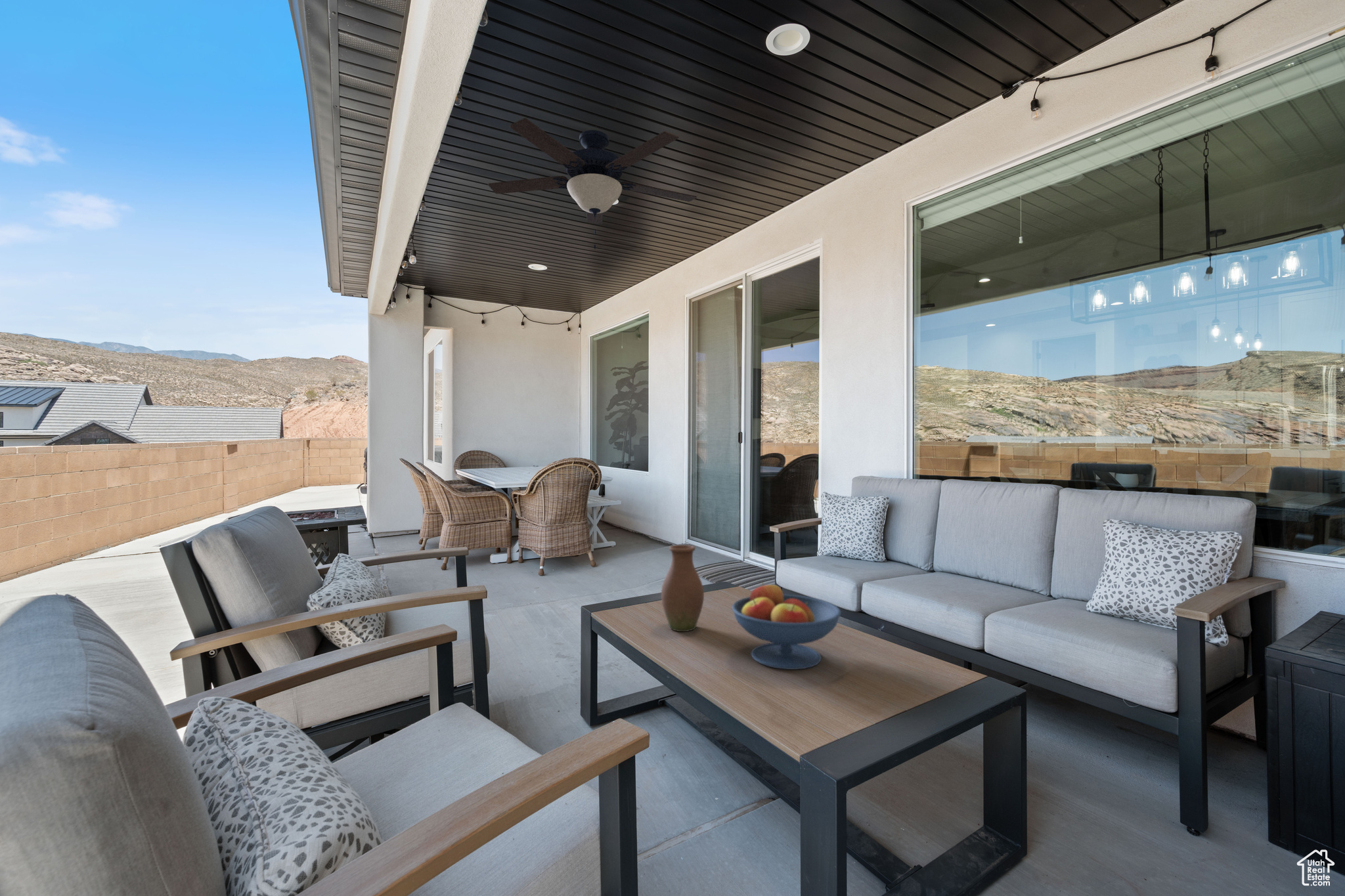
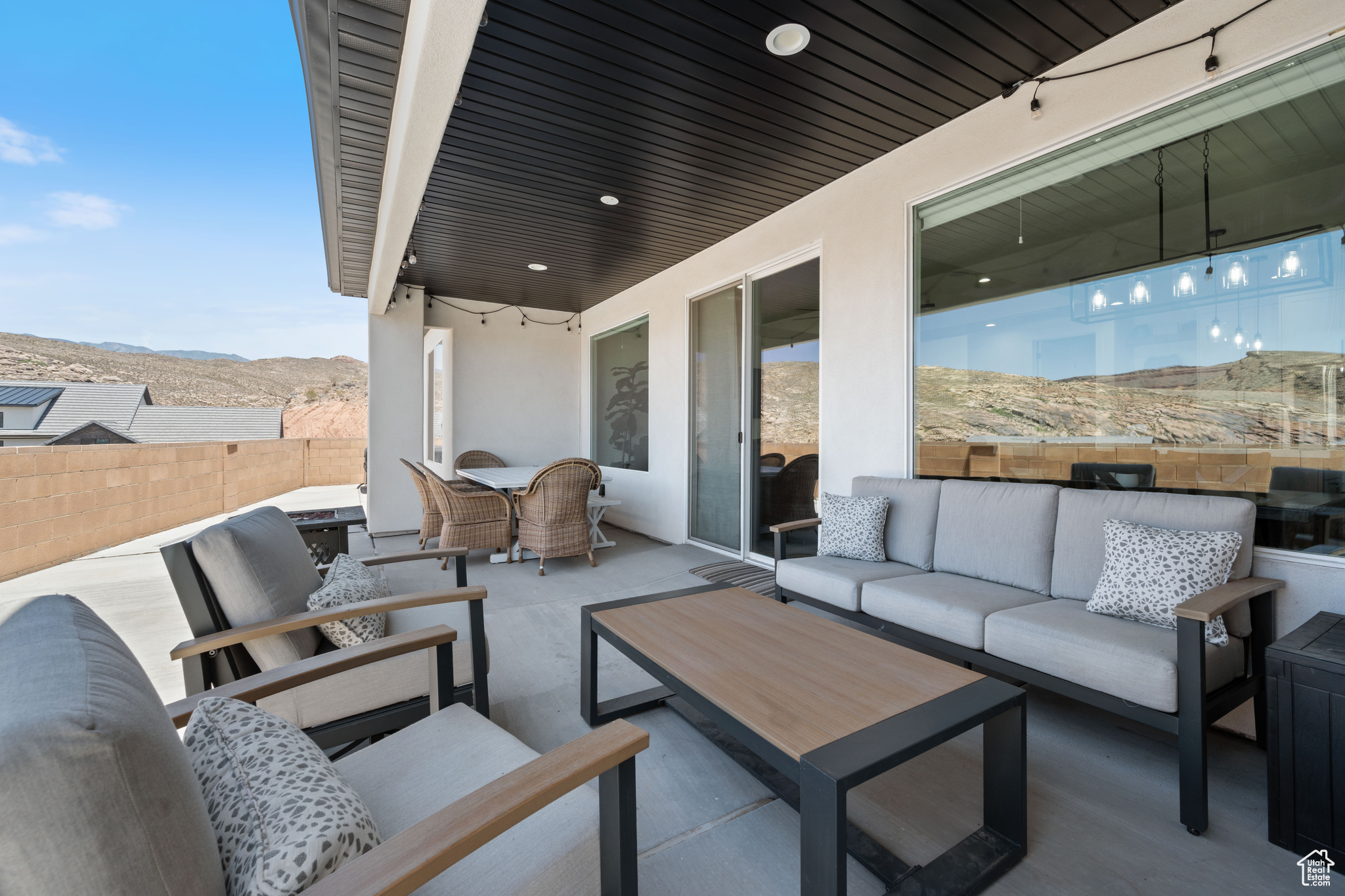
- fruit bowl (785, 623)
- vase (682, 587)
- ceiling fan (594, 196)
